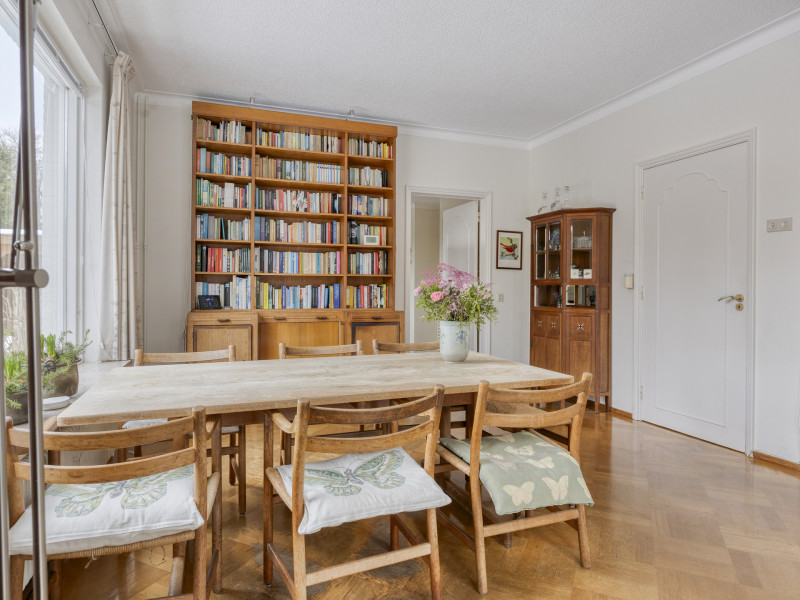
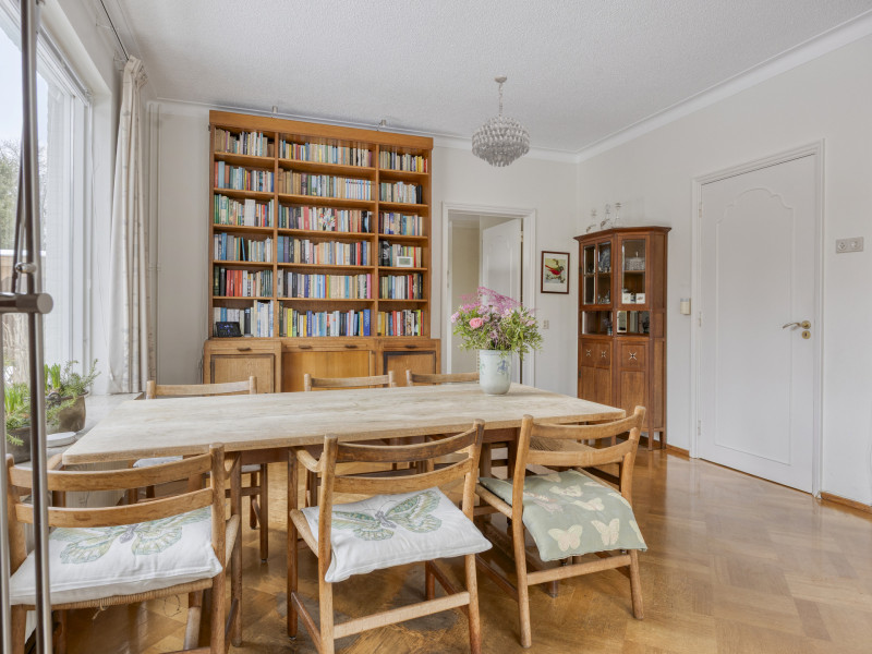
+ chandelier (500, 121)
